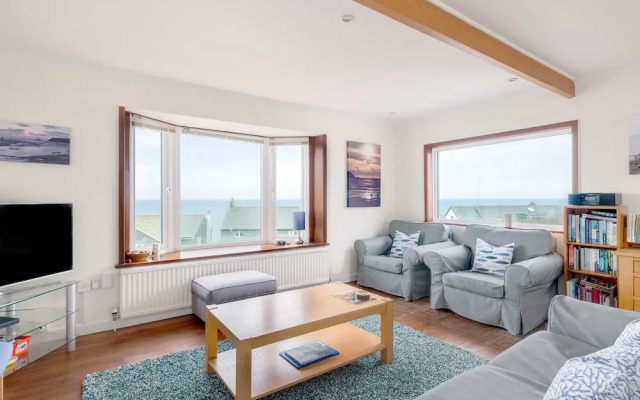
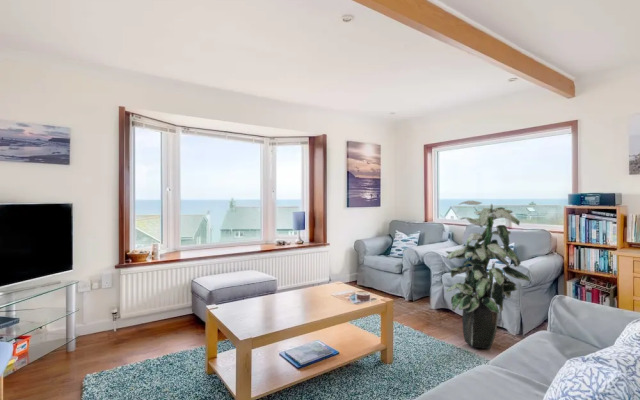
+ indoor plant (480, 272)
